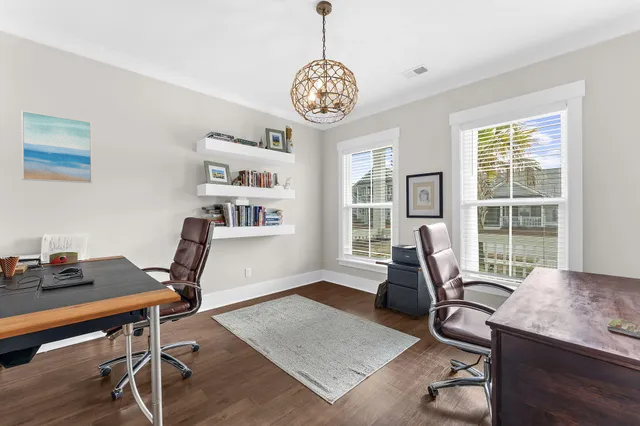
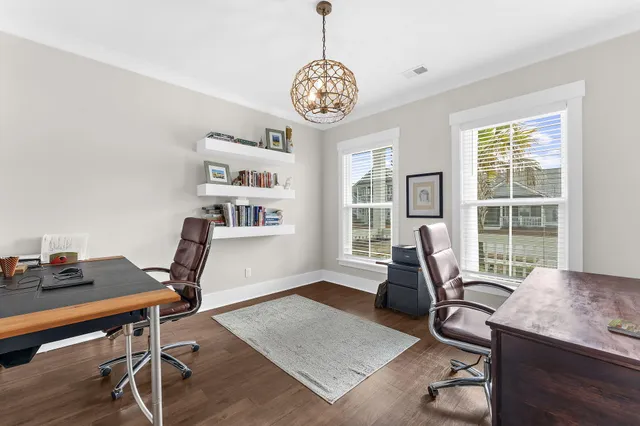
- wall art (58, 149)
